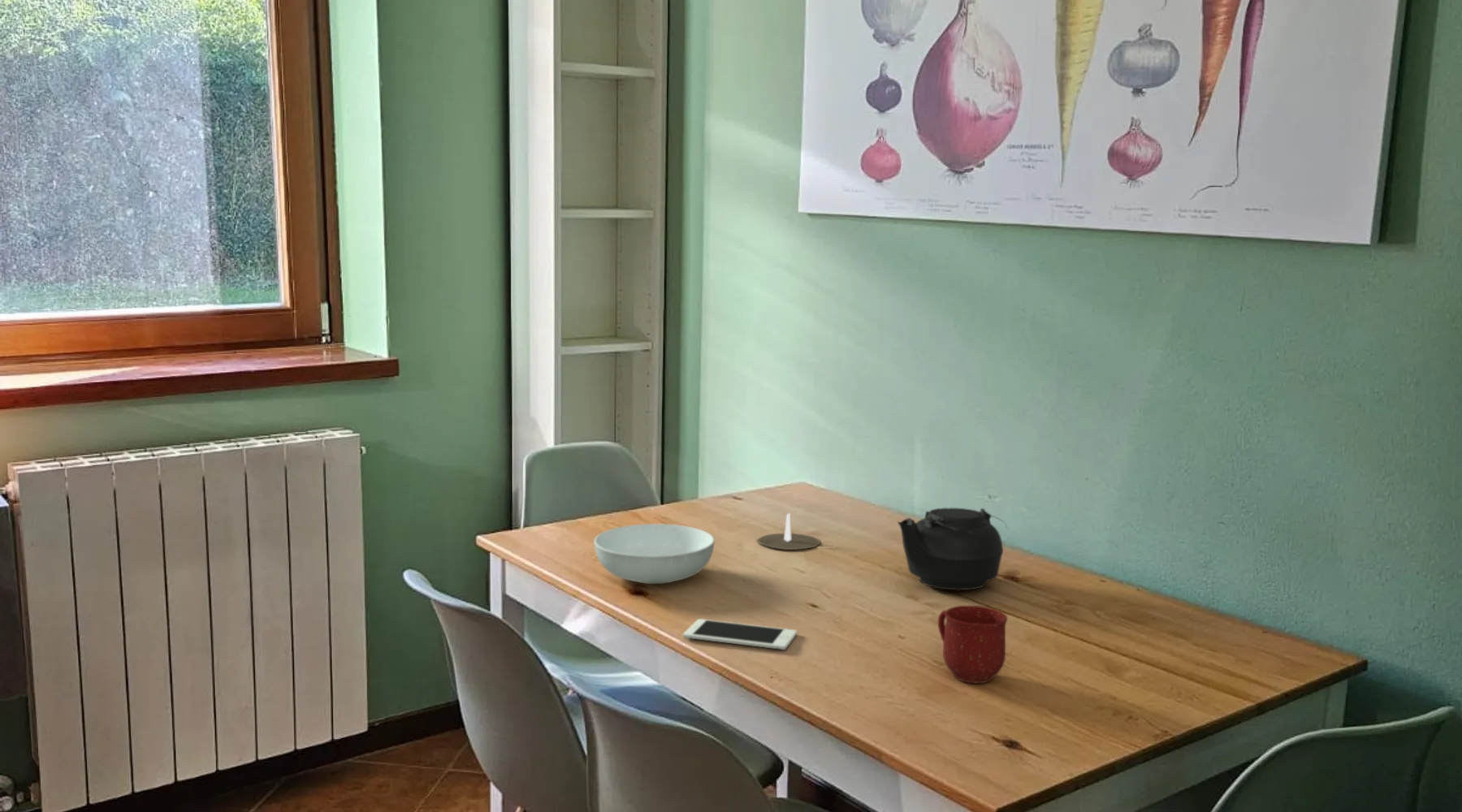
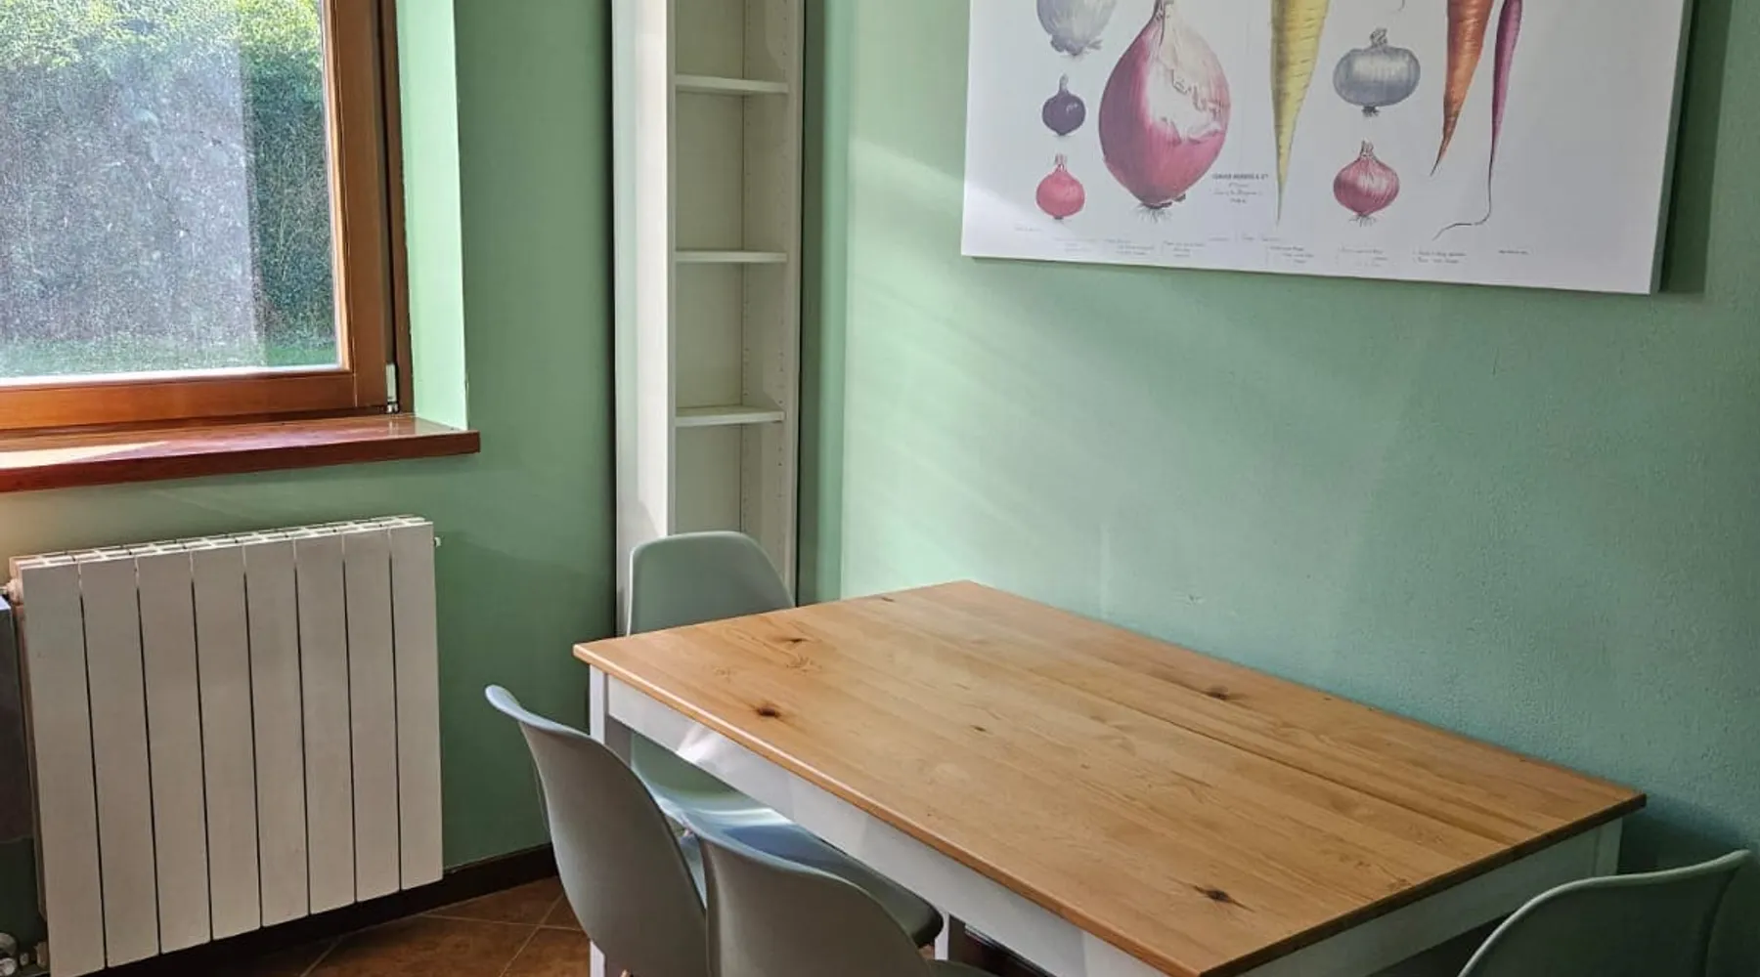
- cell phone (740, 633)
- teapot (945, 549)
- mug (966, 641)
- serving bowl (654, 557)
- candle (789, 527)
